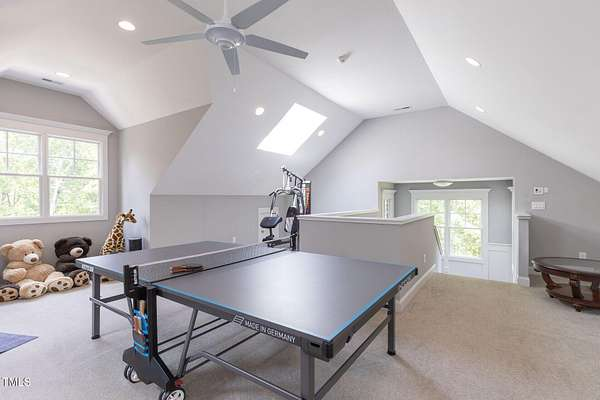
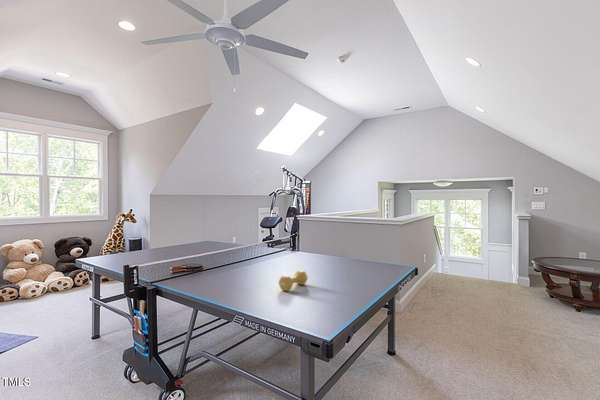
+ sporting goods (293, 280)
